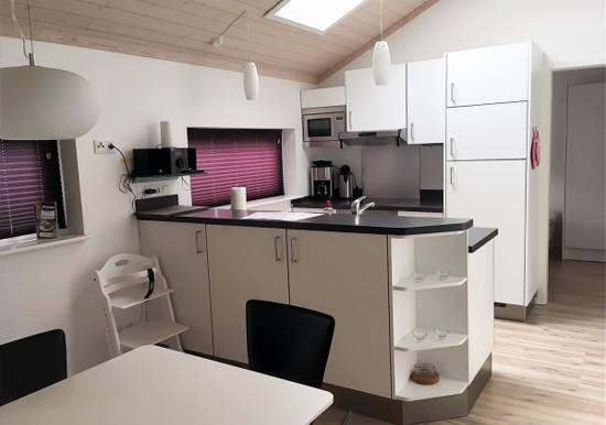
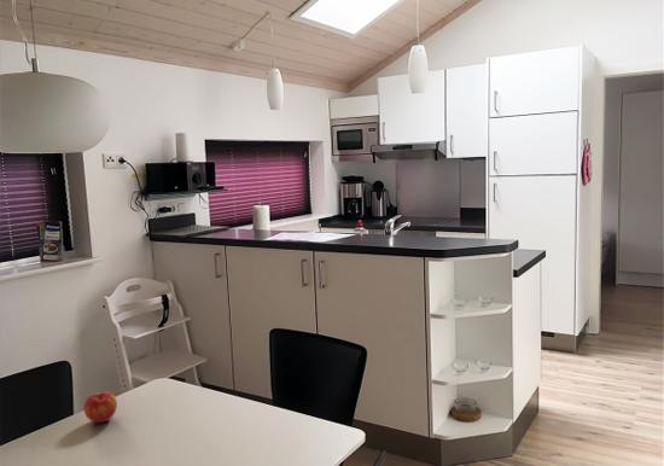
+ apple (100, 407)
